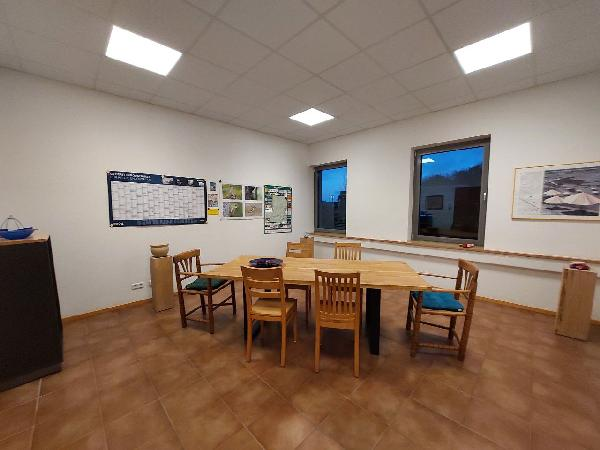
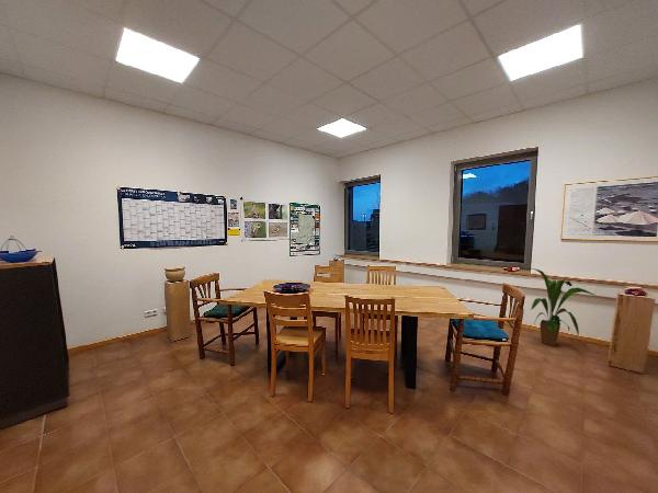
+ house plant (559, 309)
